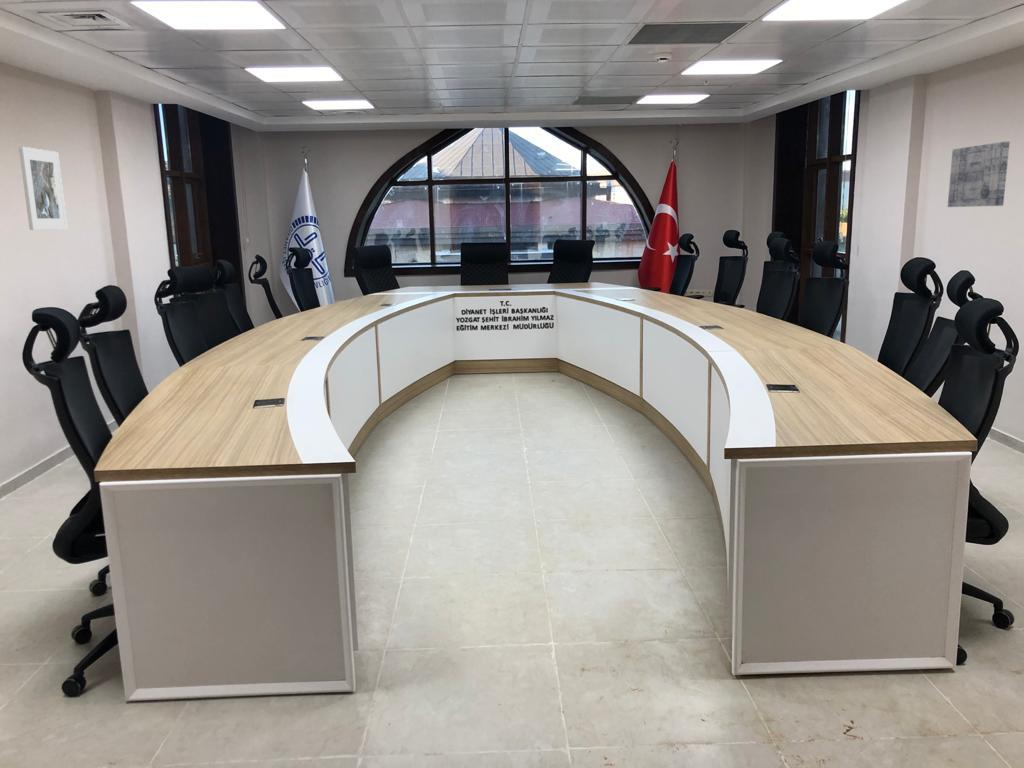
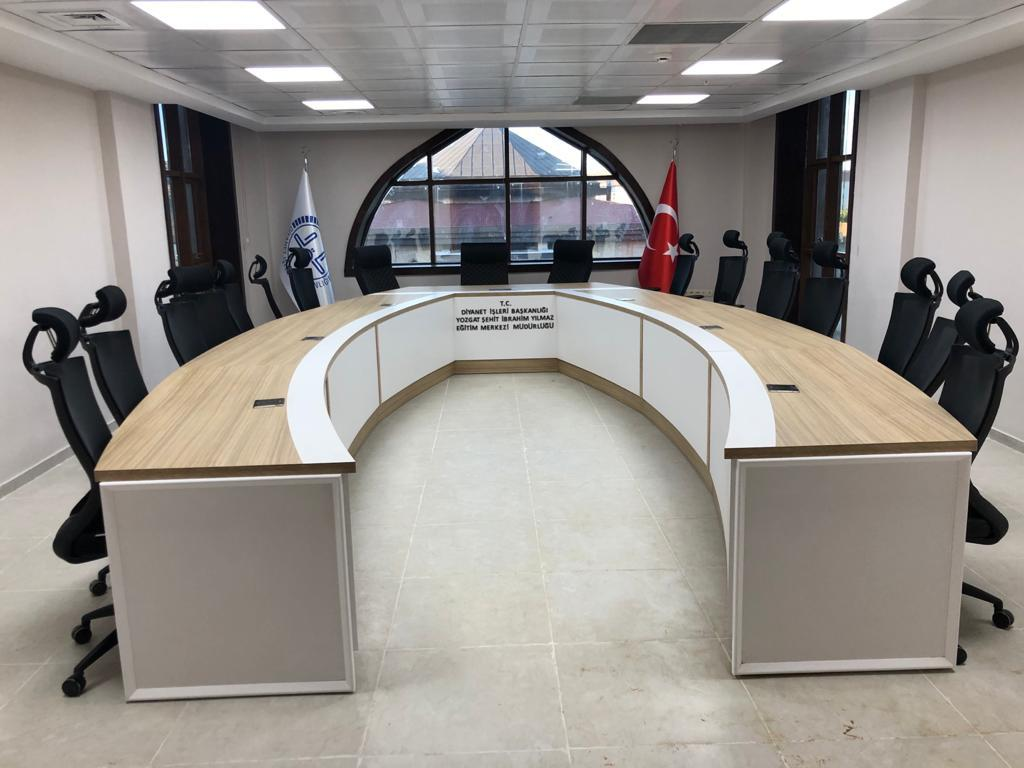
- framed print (44, 189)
- wall art (976, 176)
